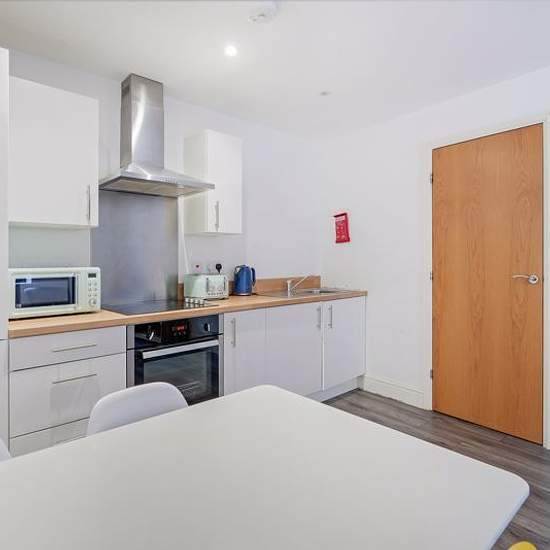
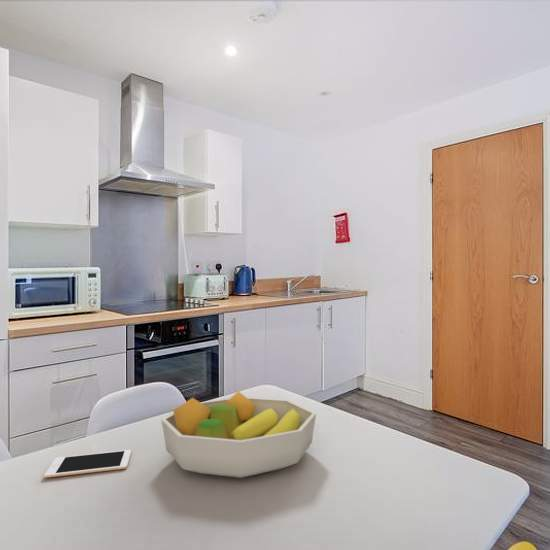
+ cell phone (90, 462)
+ fruit bowl (240, 427)
